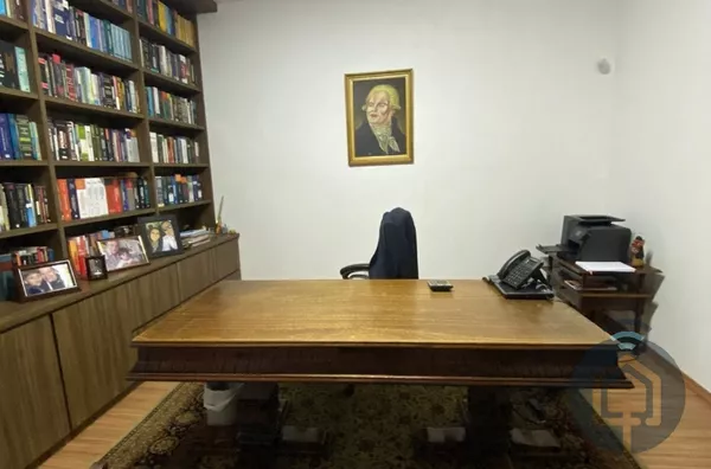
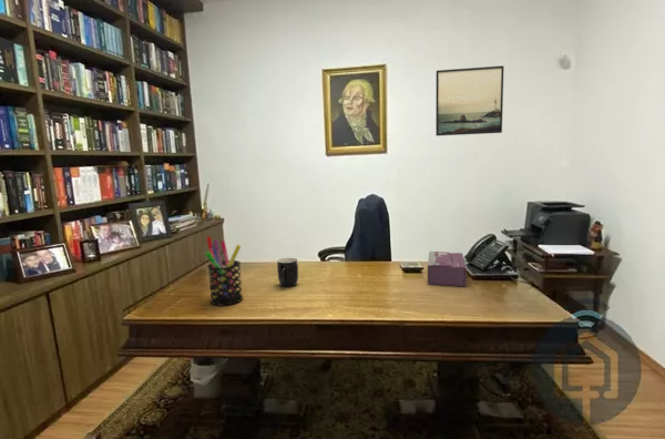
+ mug (286, 273)
+ pen holder (221, 269)
+ tissue box (446, 267)
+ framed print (469, 101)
